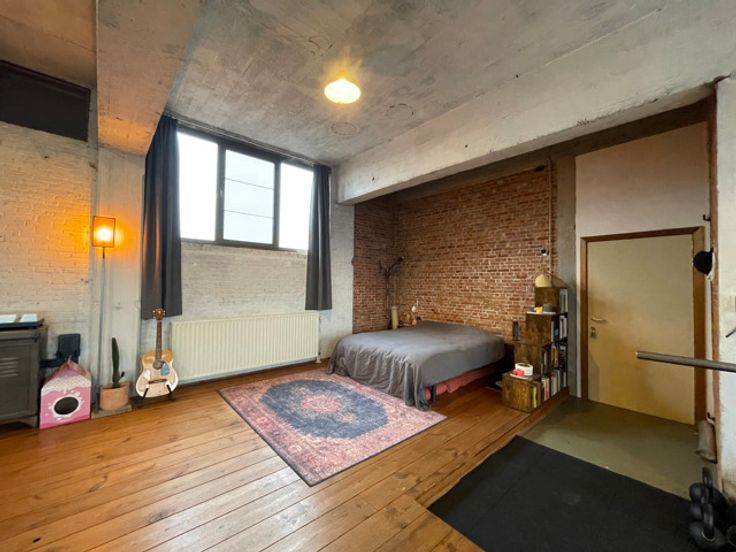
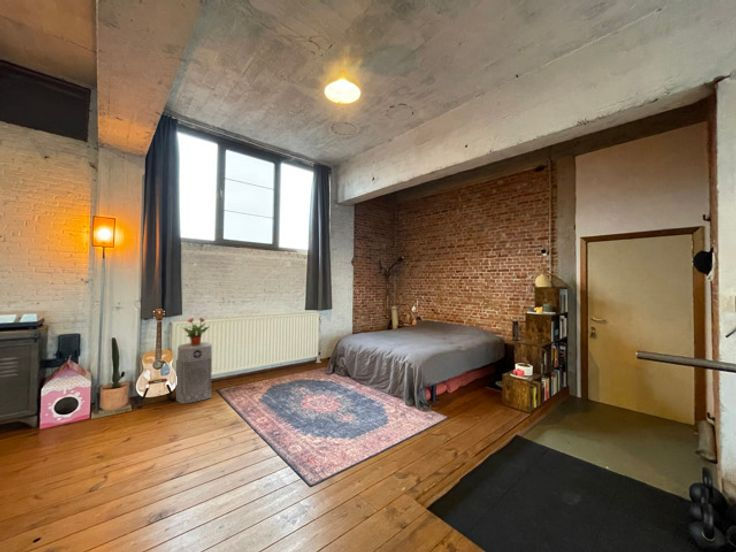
+ potted plant (196, 330)
+ air purifier (194, 370)
